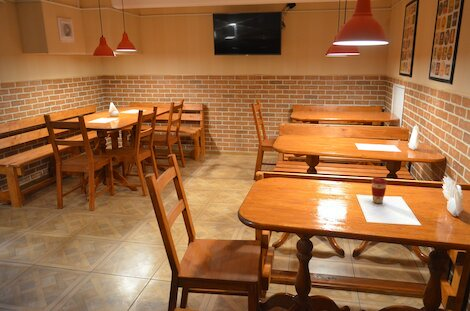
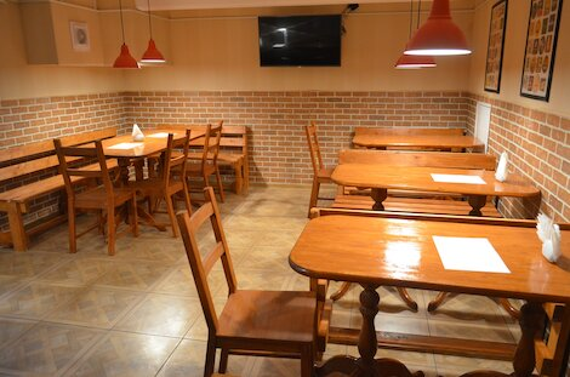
- coffee cup (378, 190)
